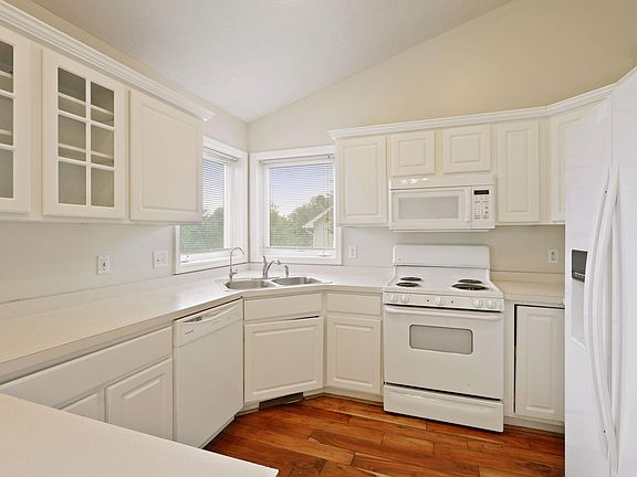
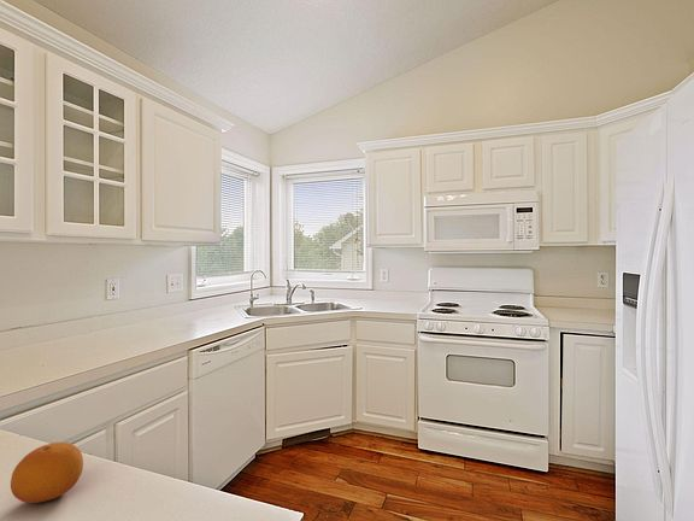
+ fruit (48, 470)
